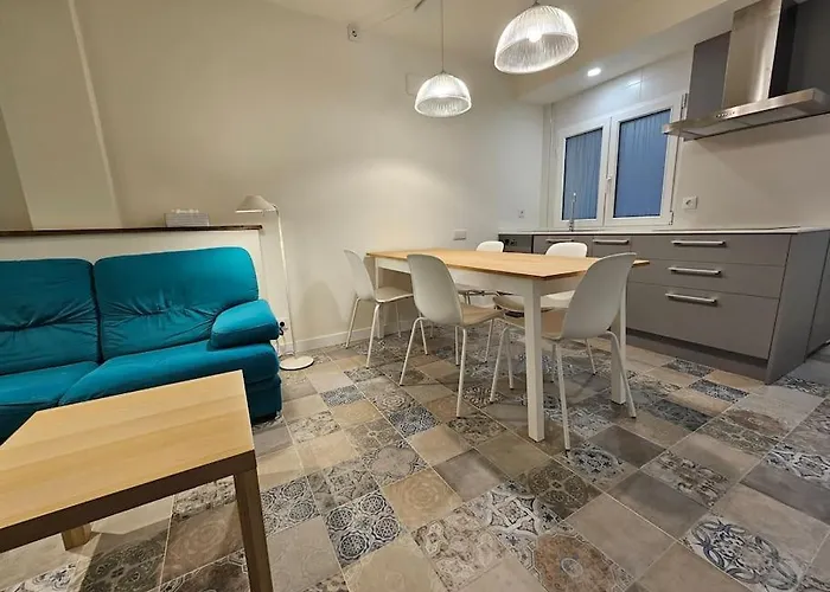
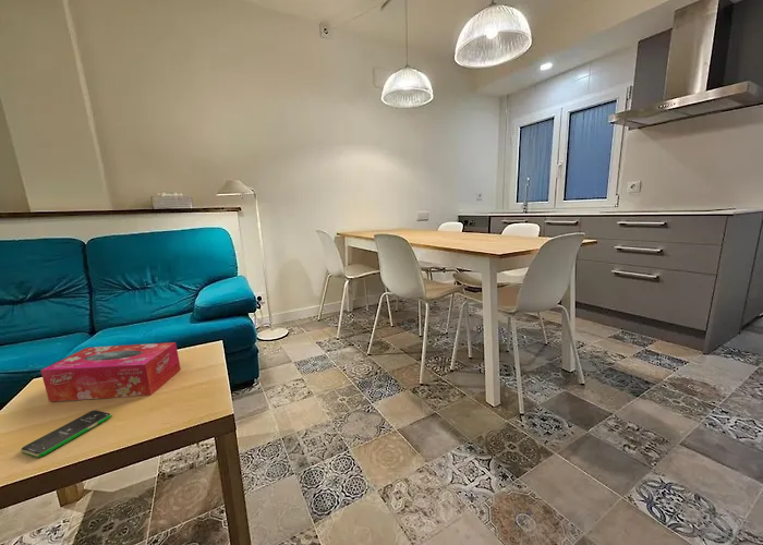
+ smartphone (69, 431)
+ tissue box (117, 370)
